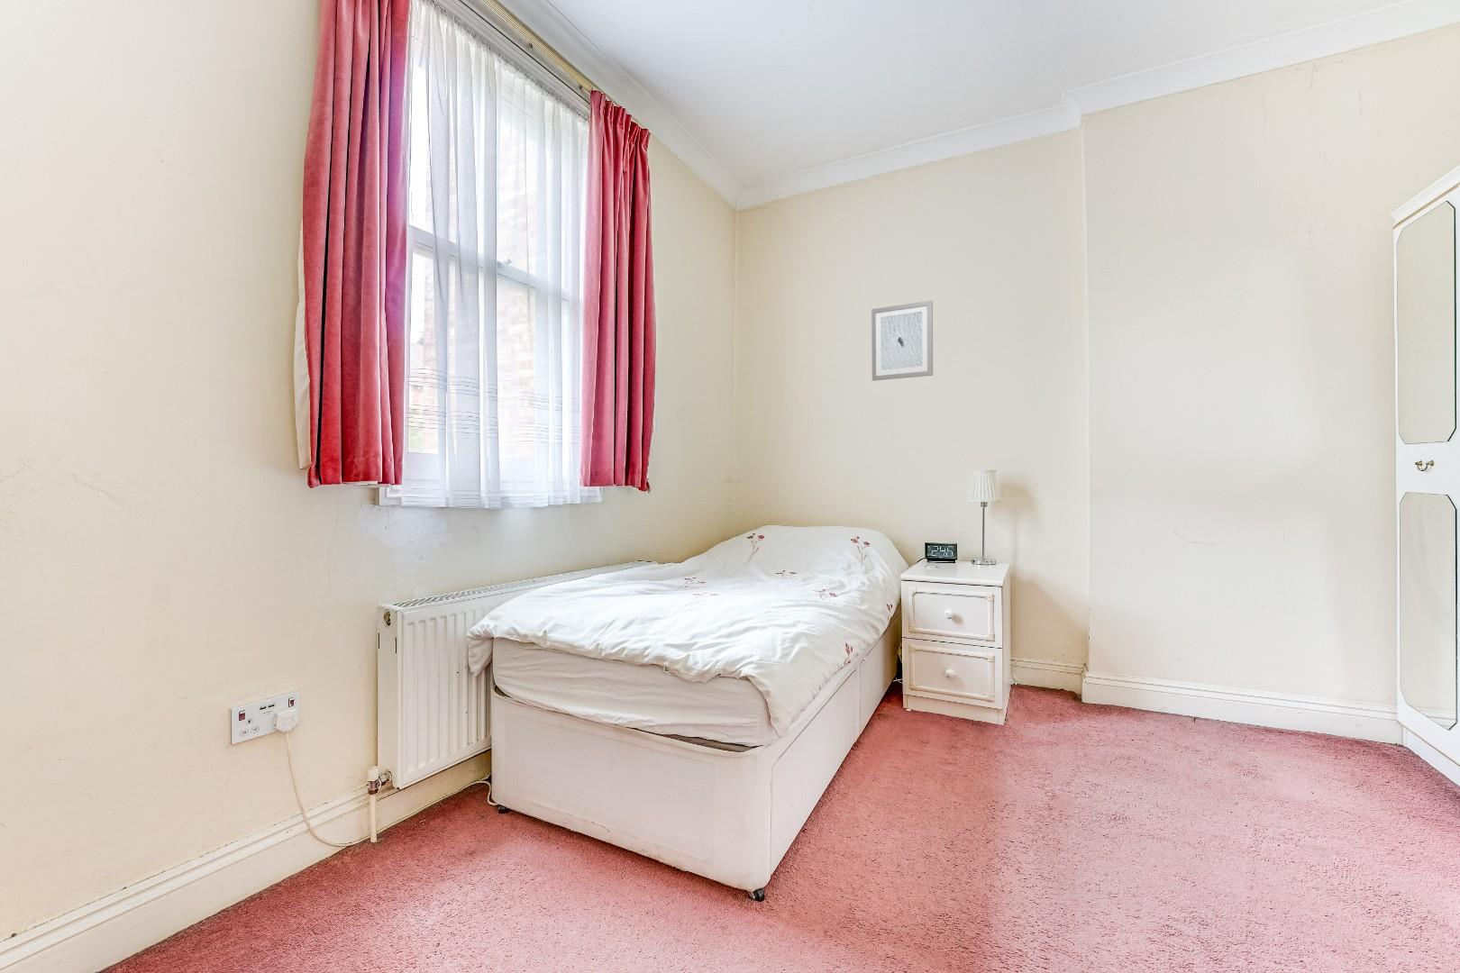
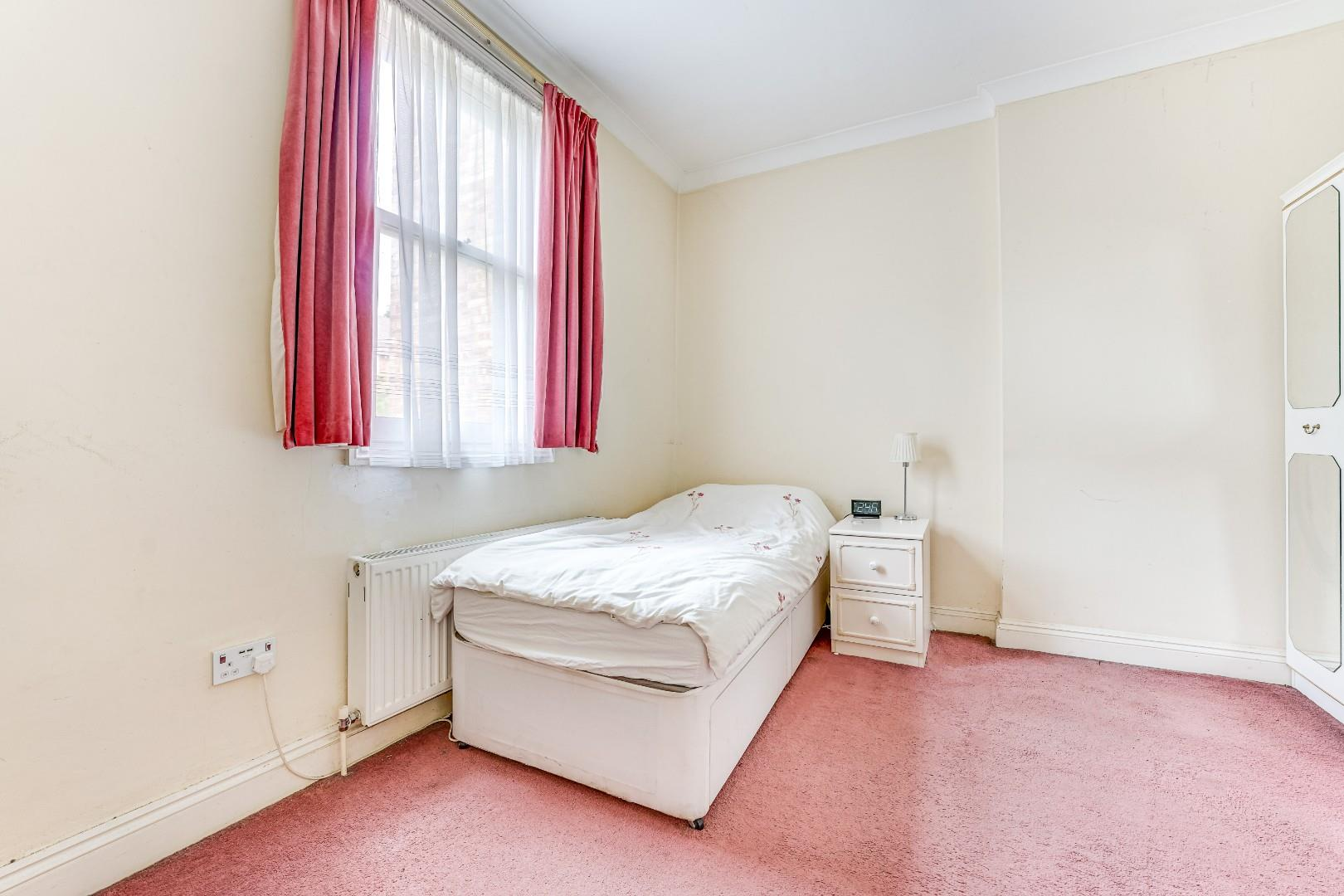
- wall art (902, 341)
